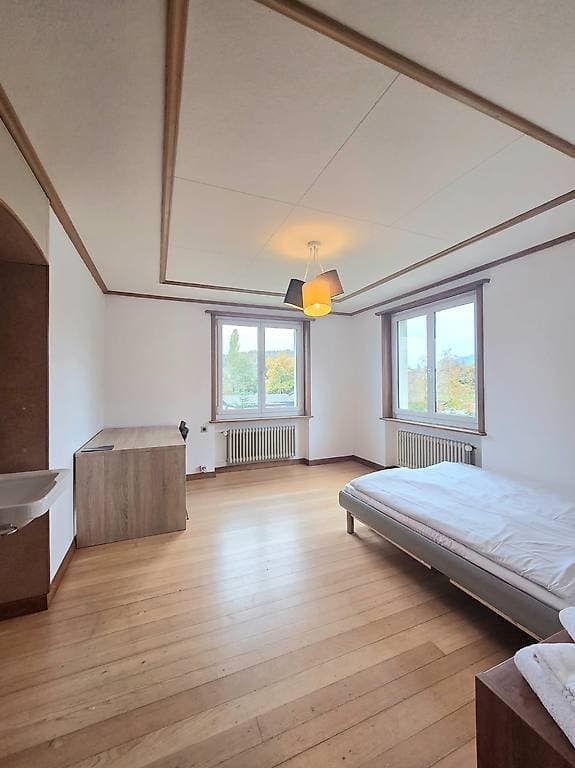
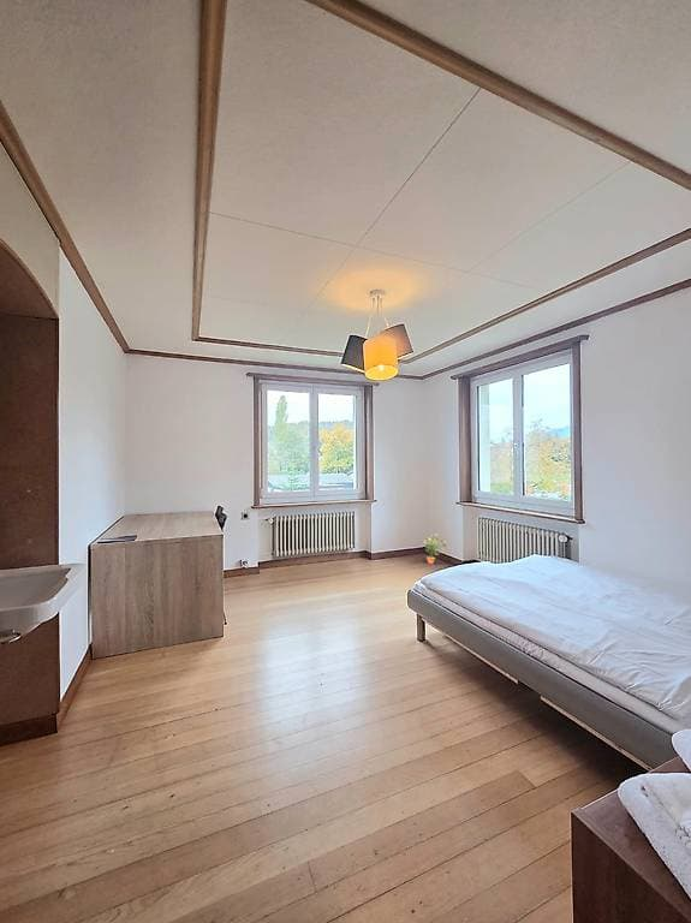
+ potted plant (430, 548)
